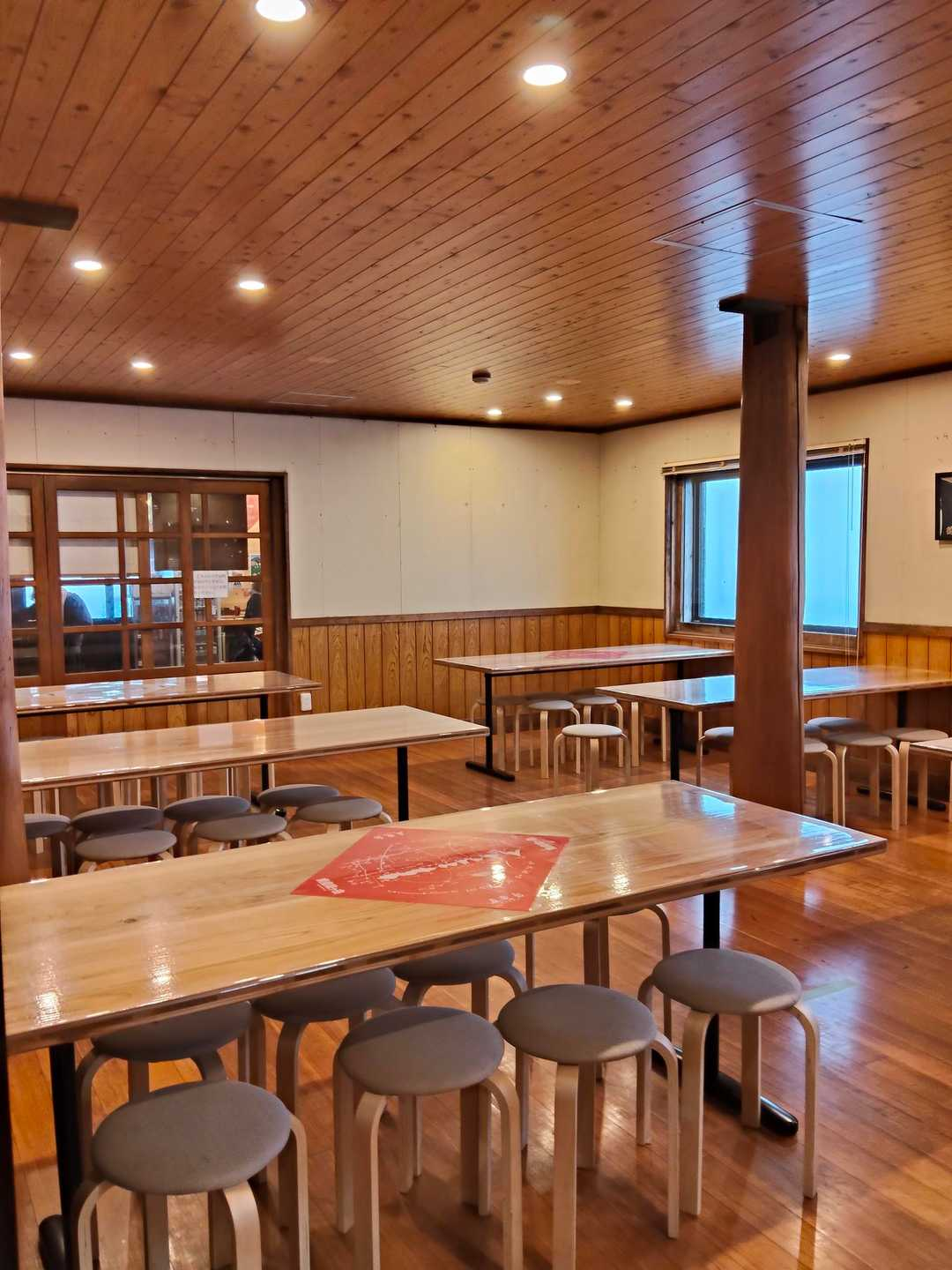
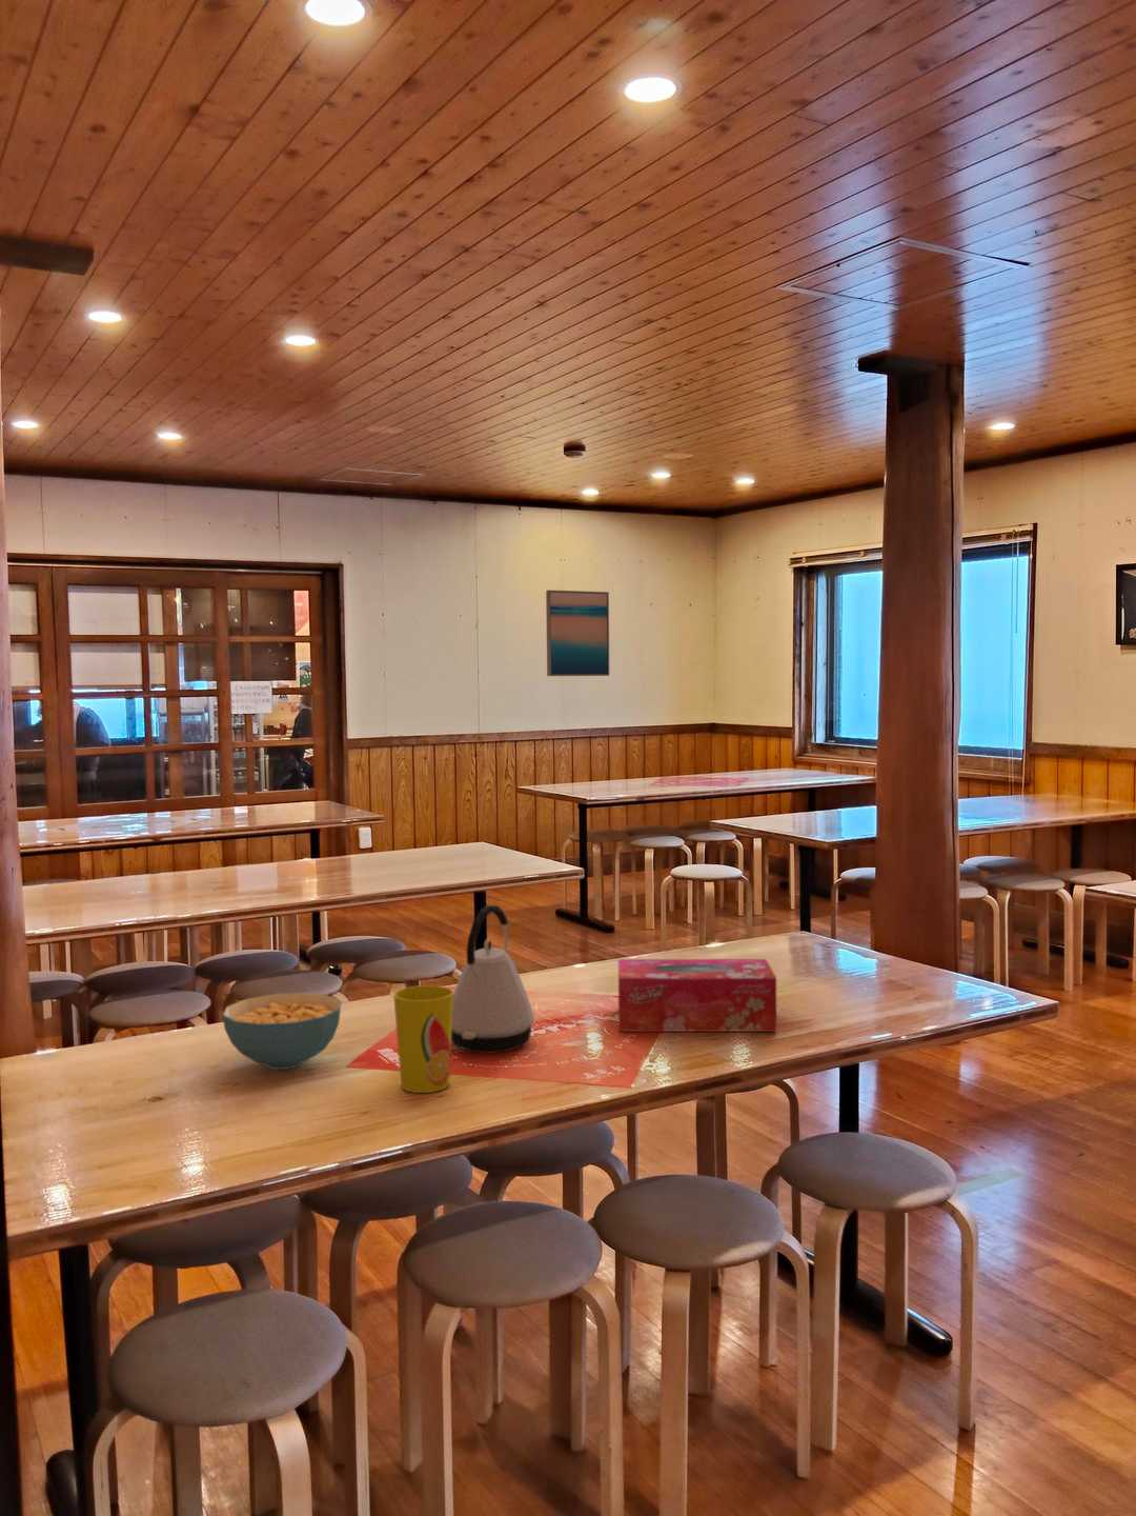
+ kettle (490, 974)
+ cup (424, 1039)
+ tissue box (694, 994)
+ wall art (578, 633)
+ cereal bowl (283, 1035)
